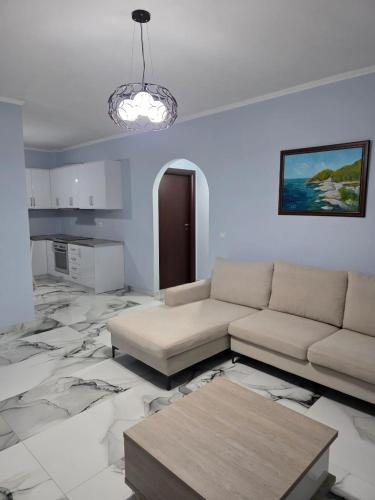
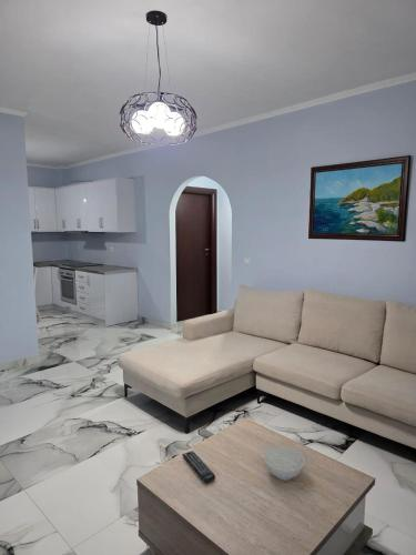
+ bowl (283, 464)
+ remote control (197, 465)
